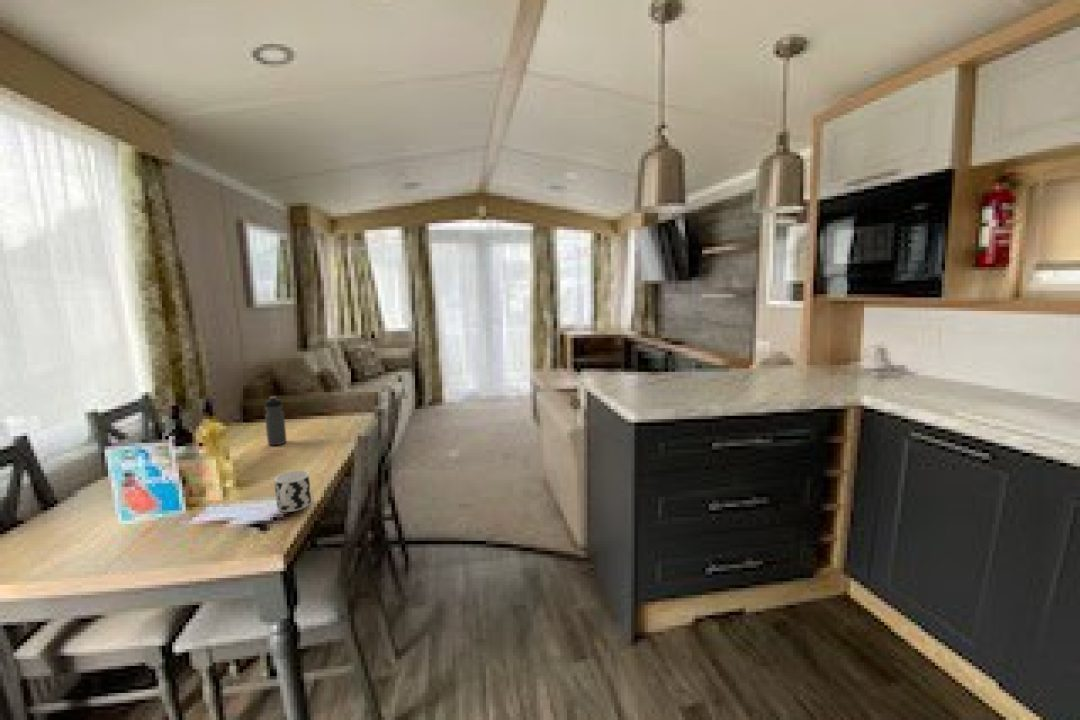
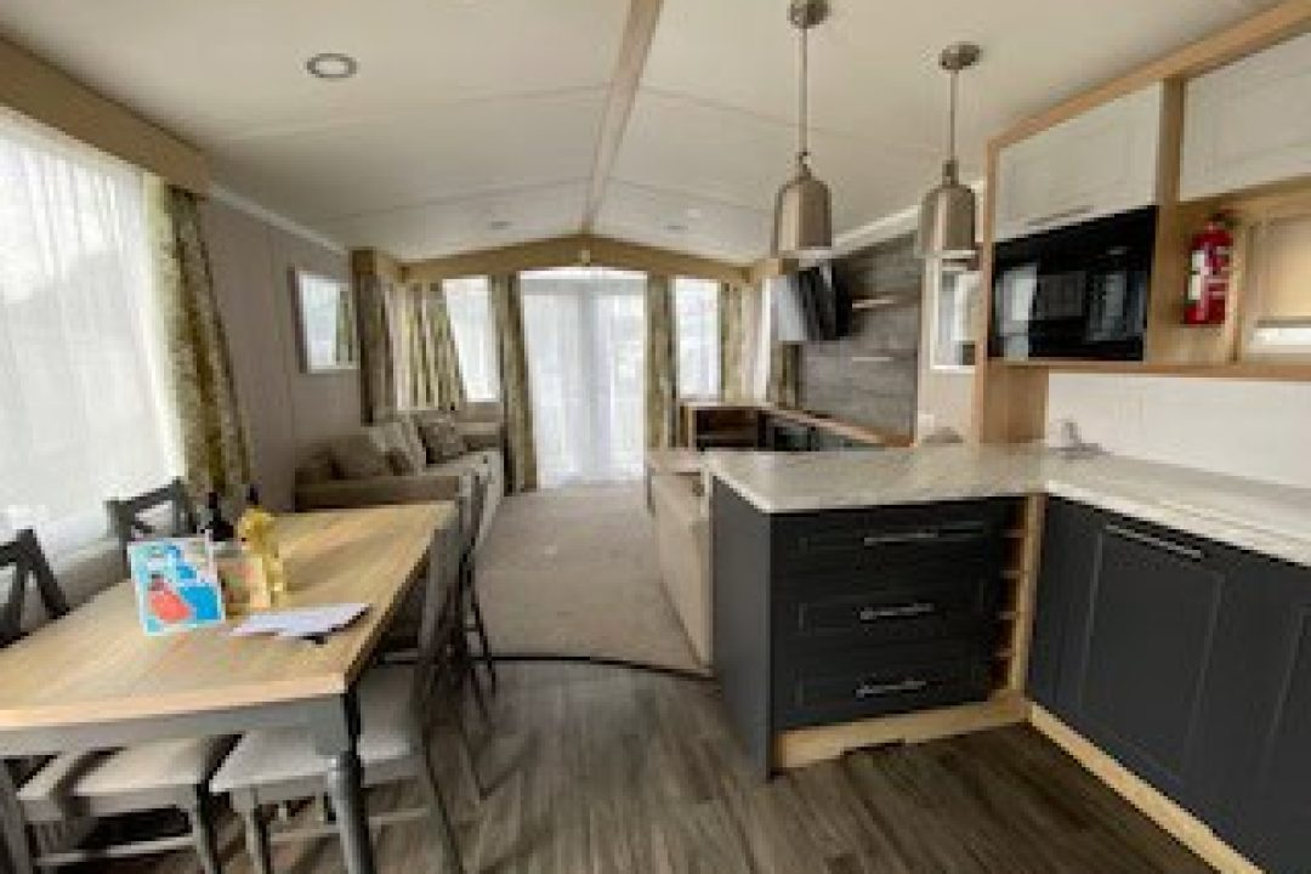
- water bottle (275, 420)
- cup (291, 492)
